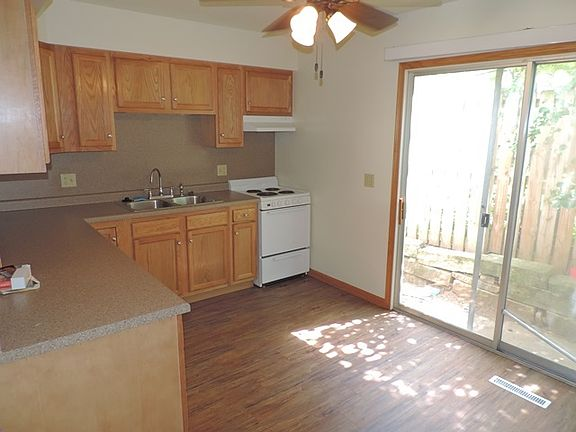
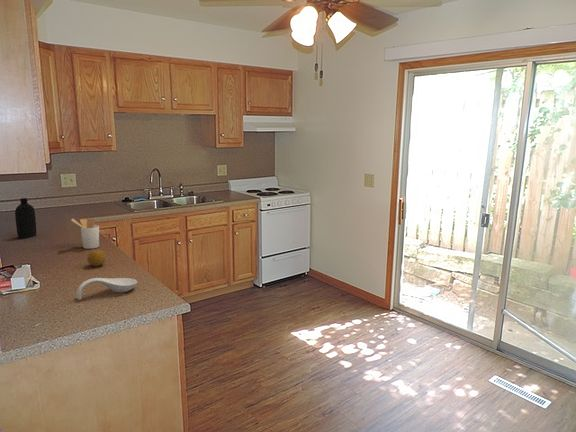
+ bottle (25, 218)
+ utensil holder (85, 232)
+ spoon rest (107, 285)
+ fruit (96, 257)
